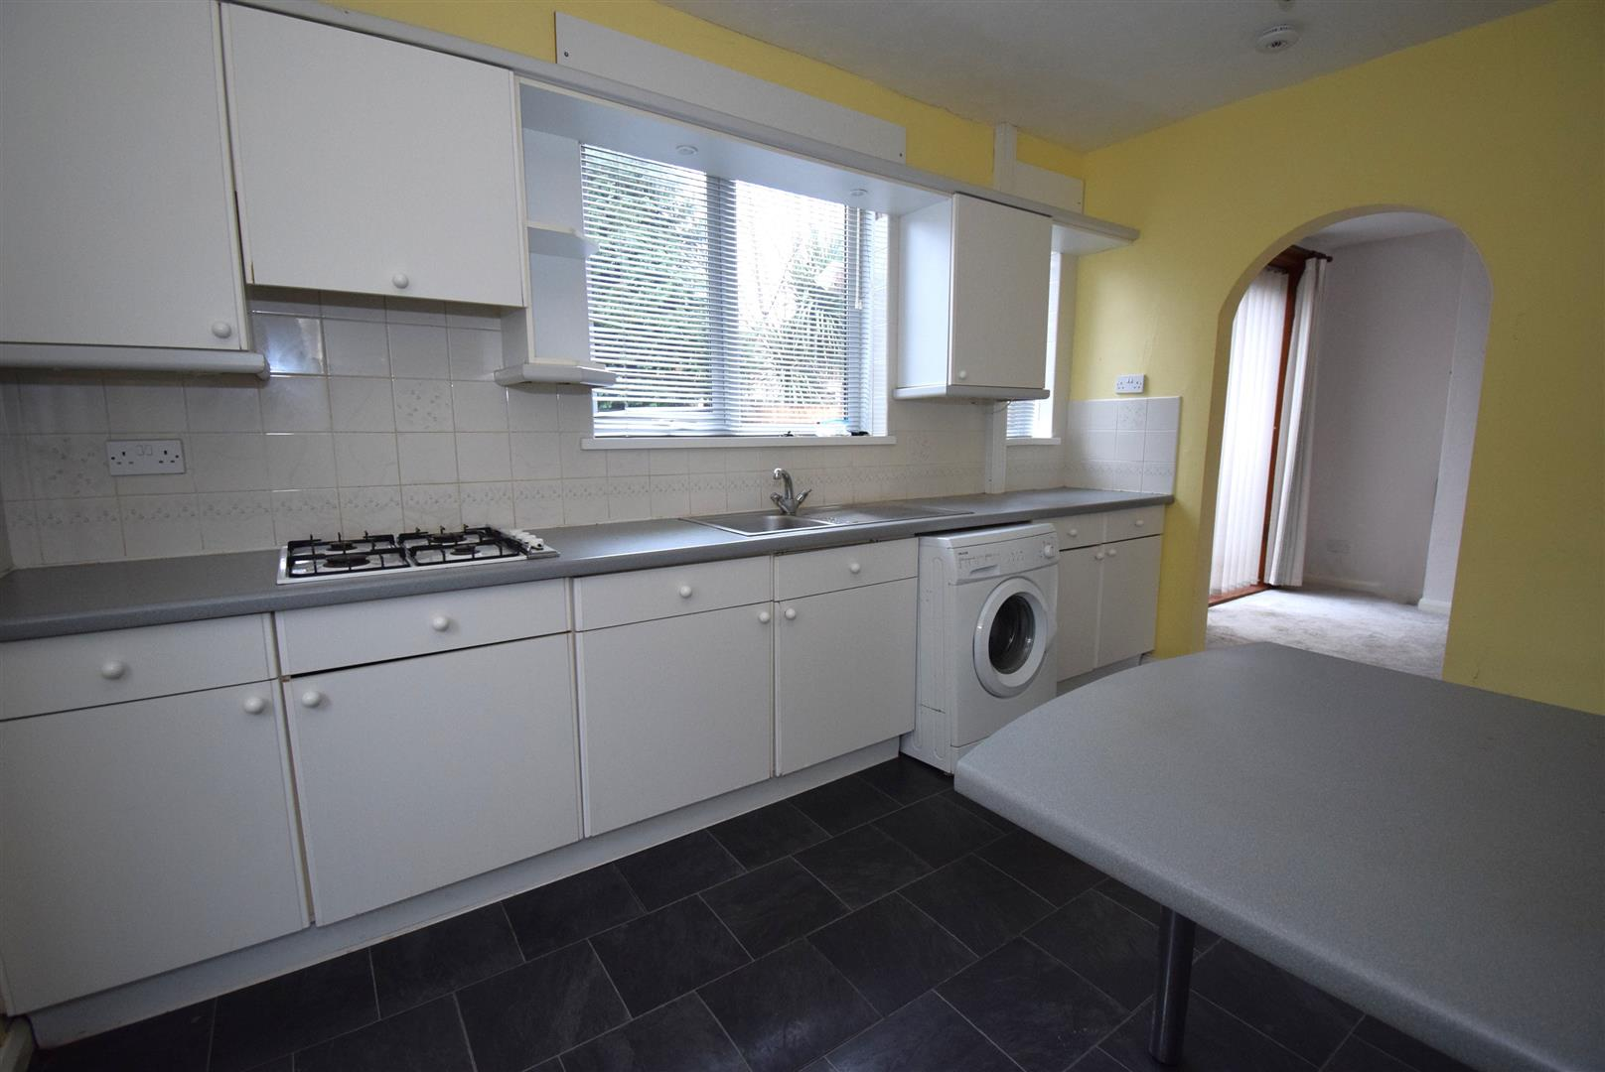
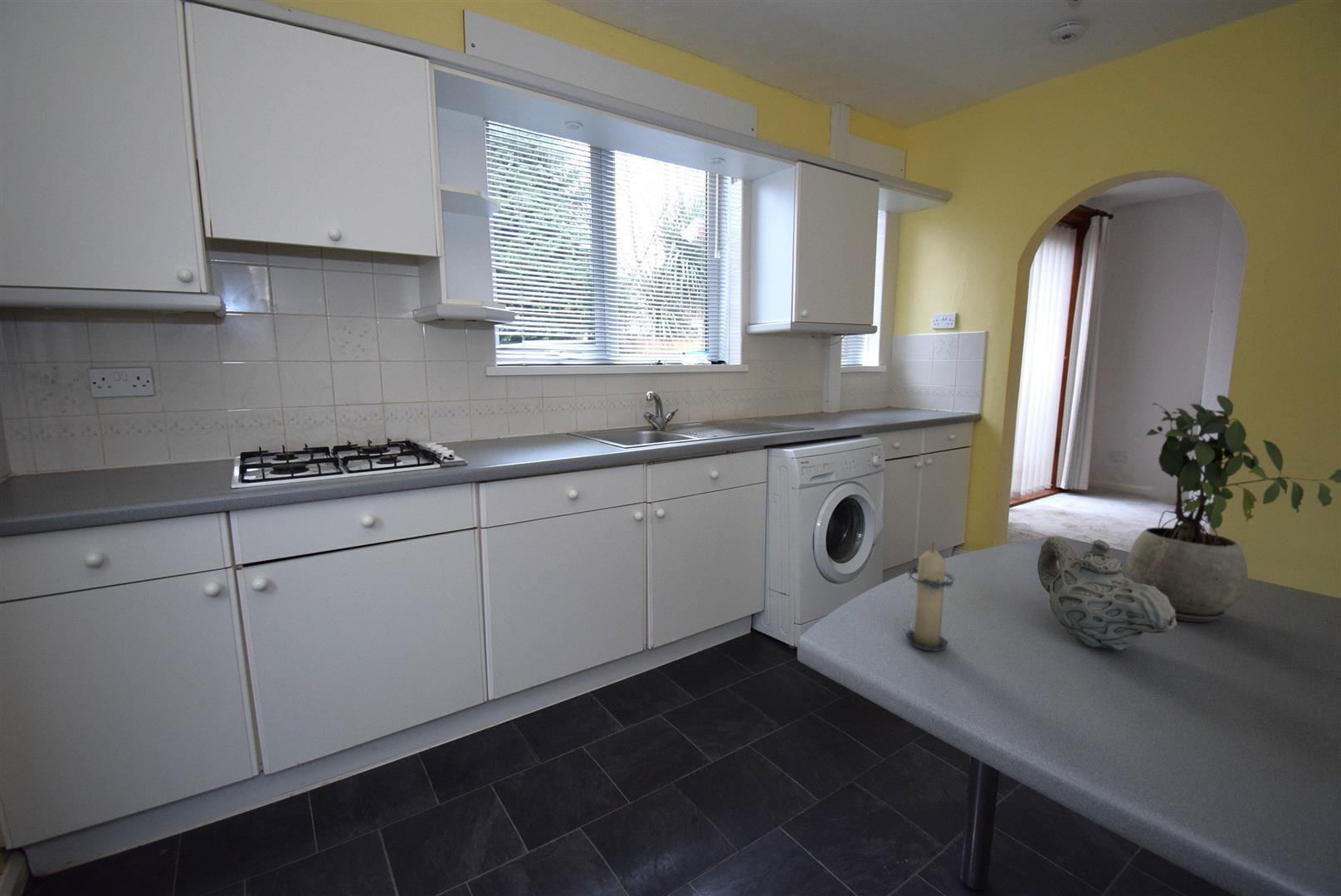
+ potted plant (1219, 509)
+ teapot (1095, 590)
+ candle (929, 594)
